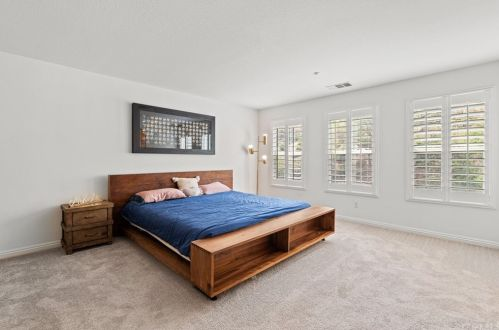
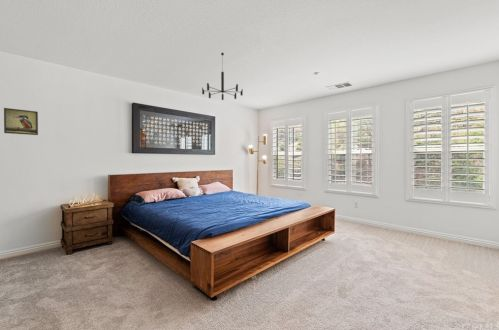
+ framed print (21, 122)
+ chandelier (222, 73)
